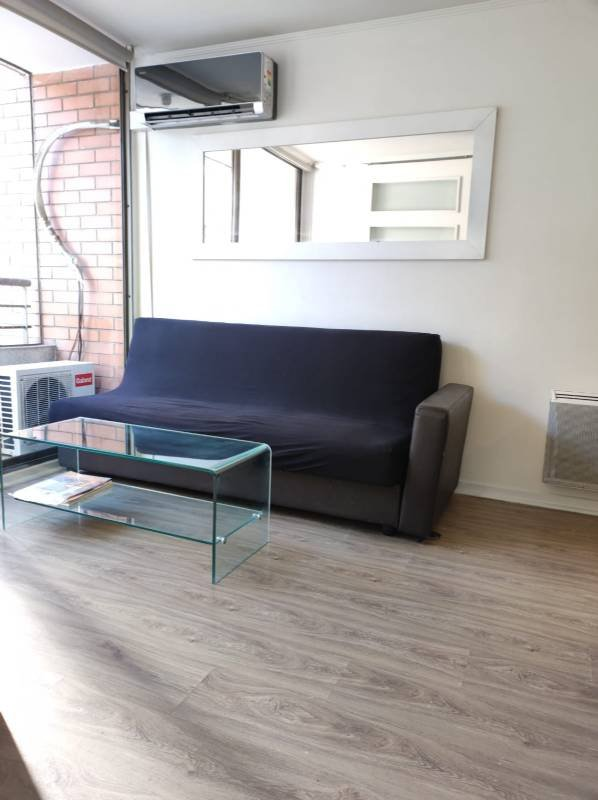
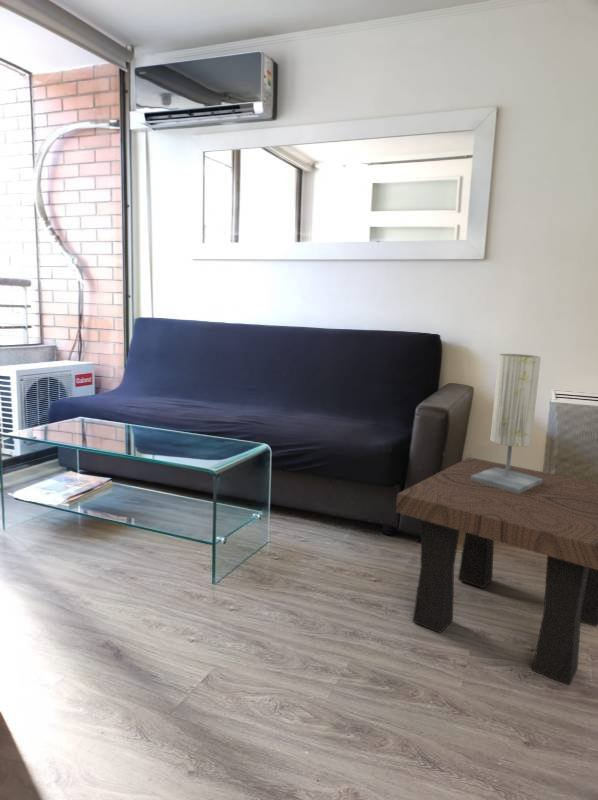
+ side table (519, 547)
+ table lamp (512, 419)
